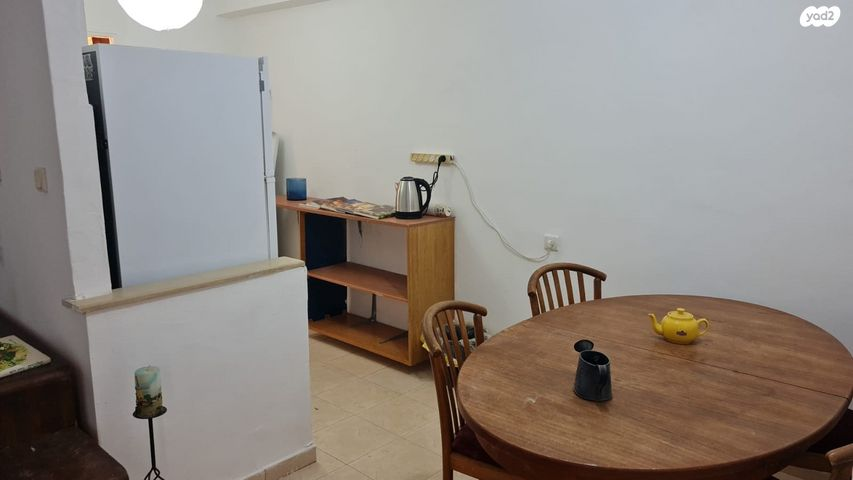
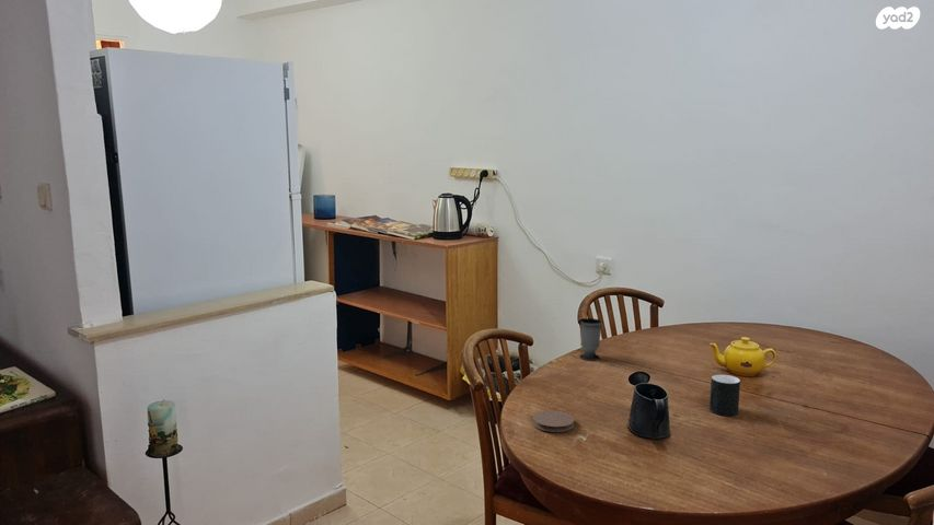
+ coaster (553, 420)
+ cup (720, 396)
+ cup (590, 339)
